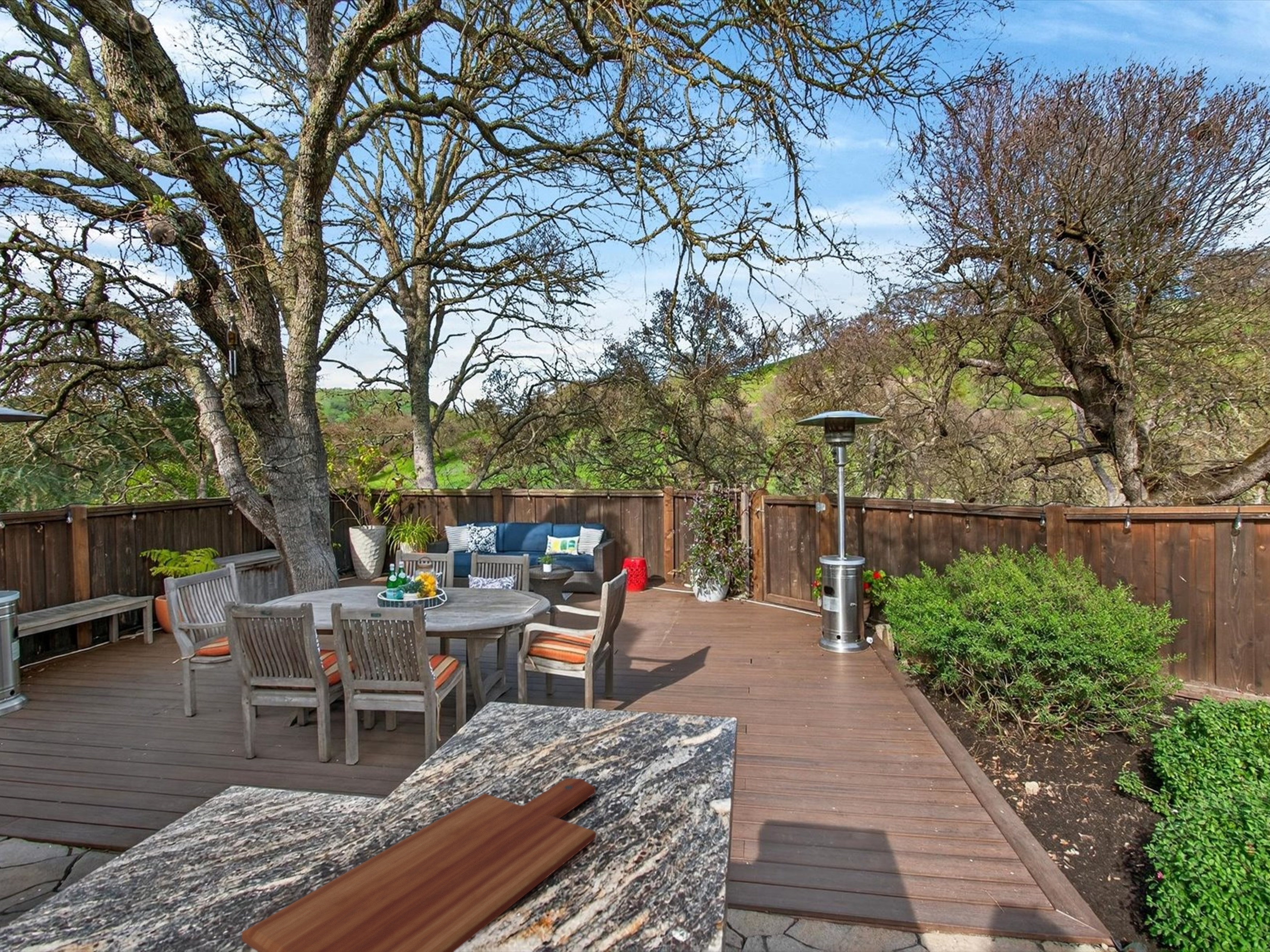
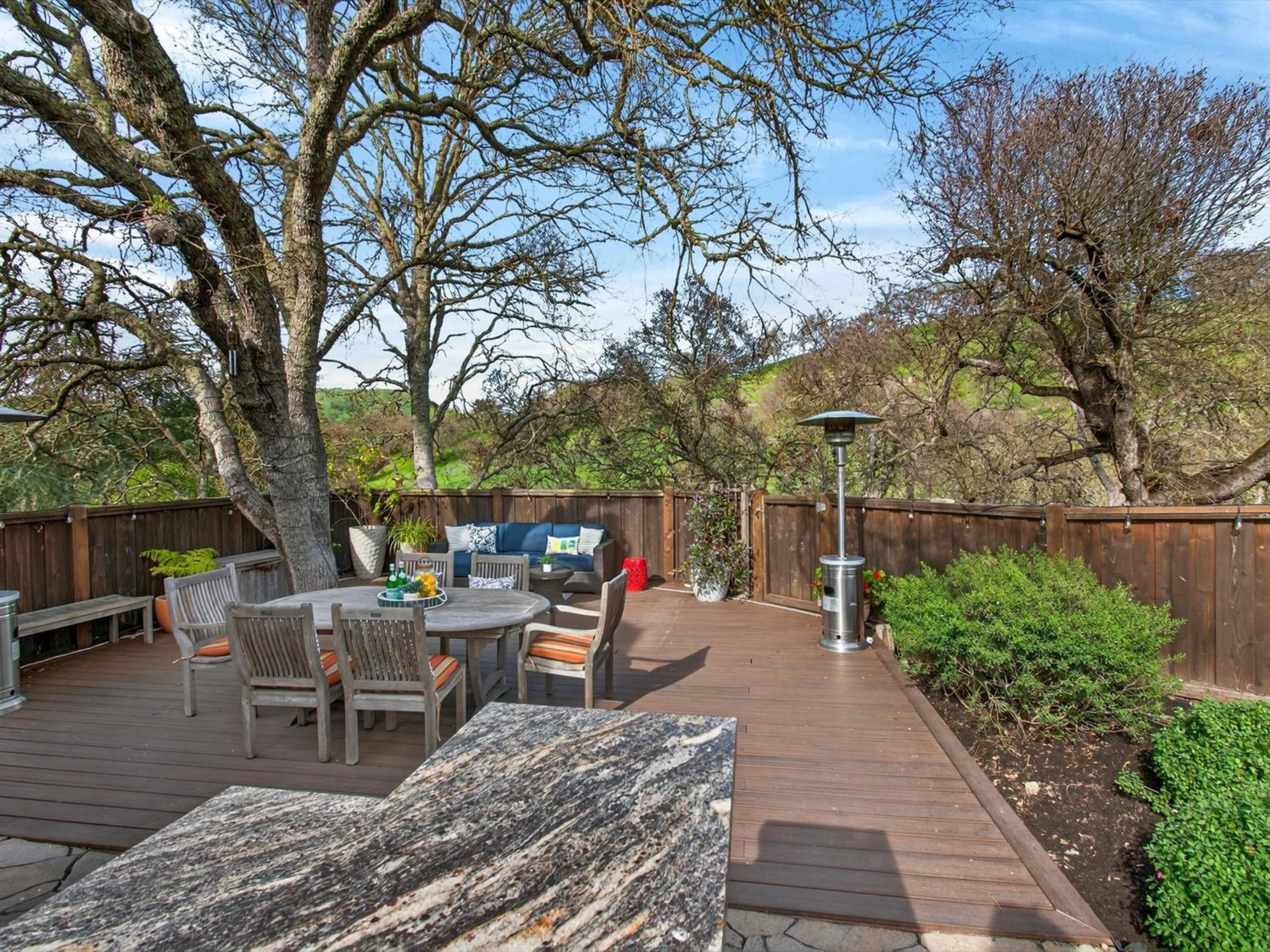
- cutting board (447, 874)
